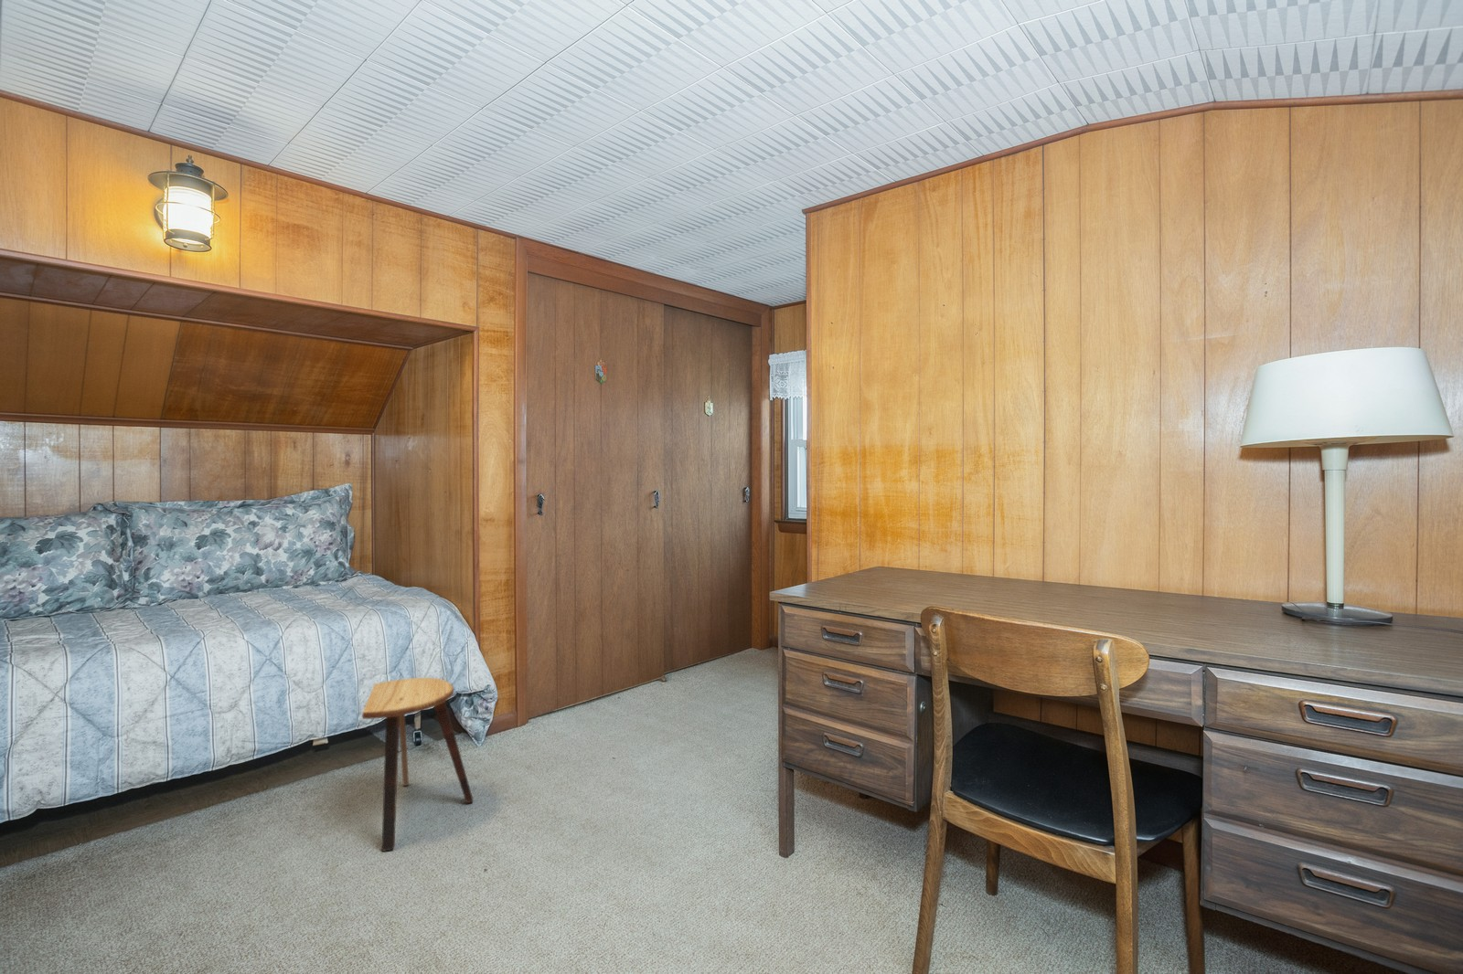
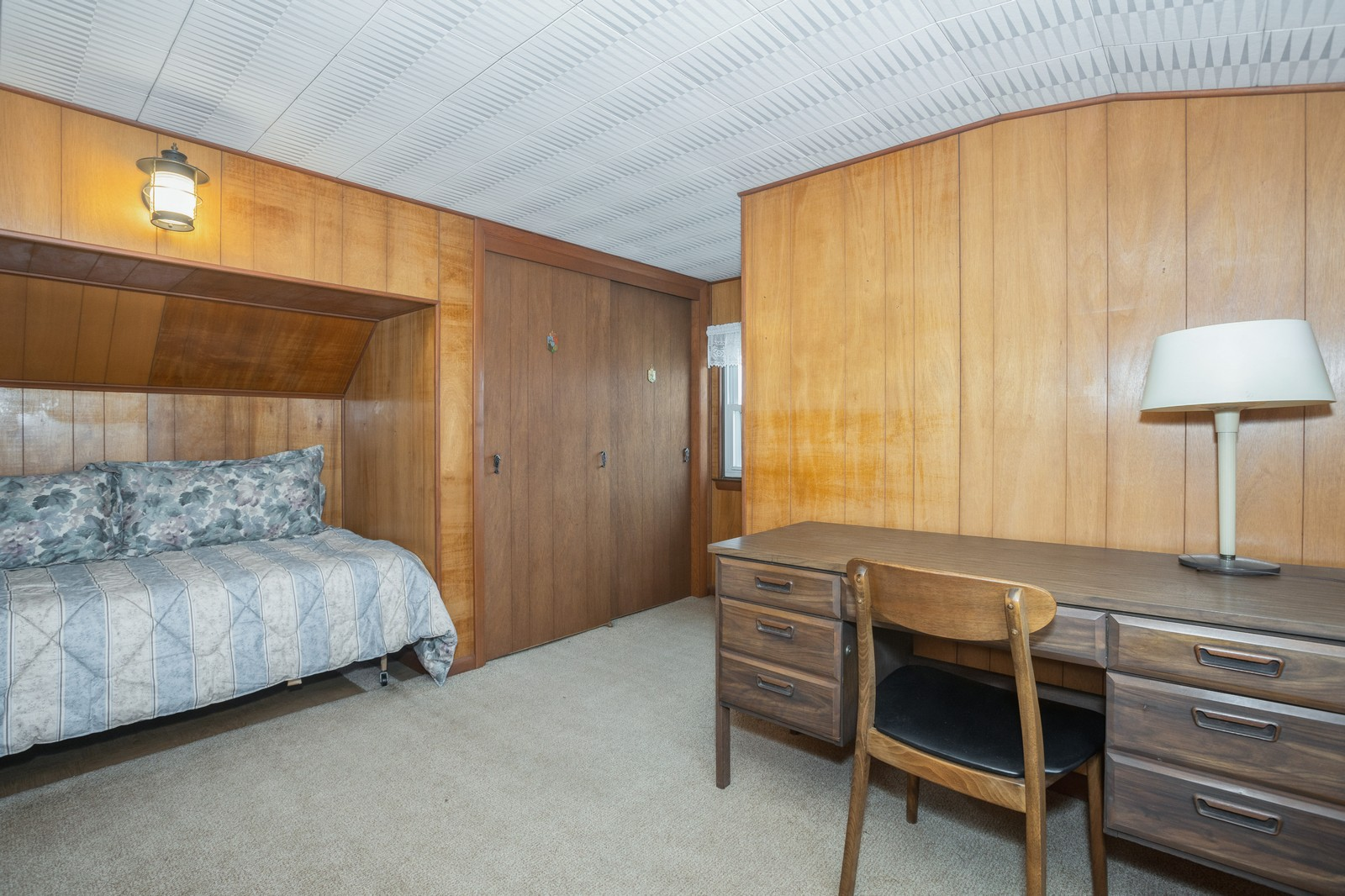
- stool (406, 752)
